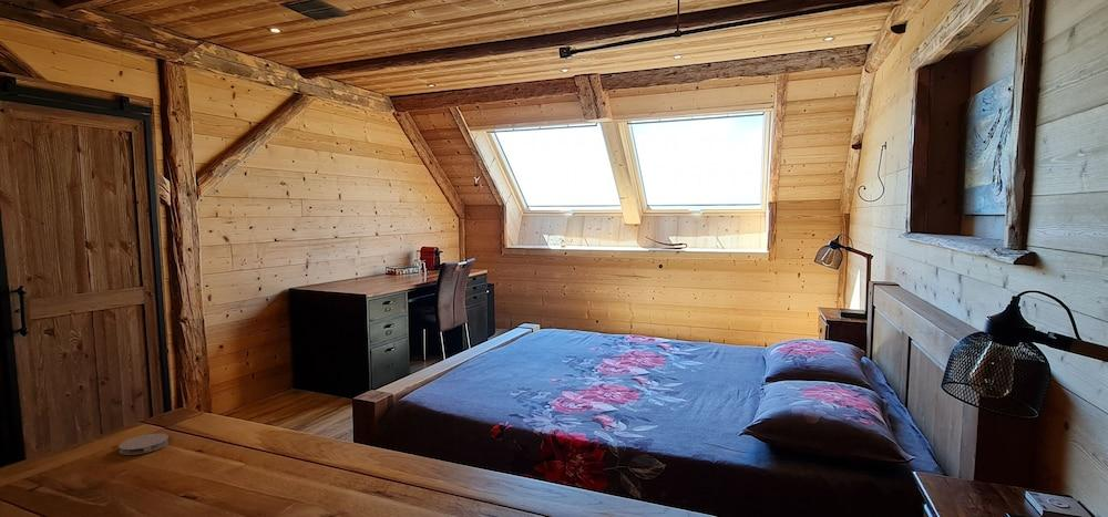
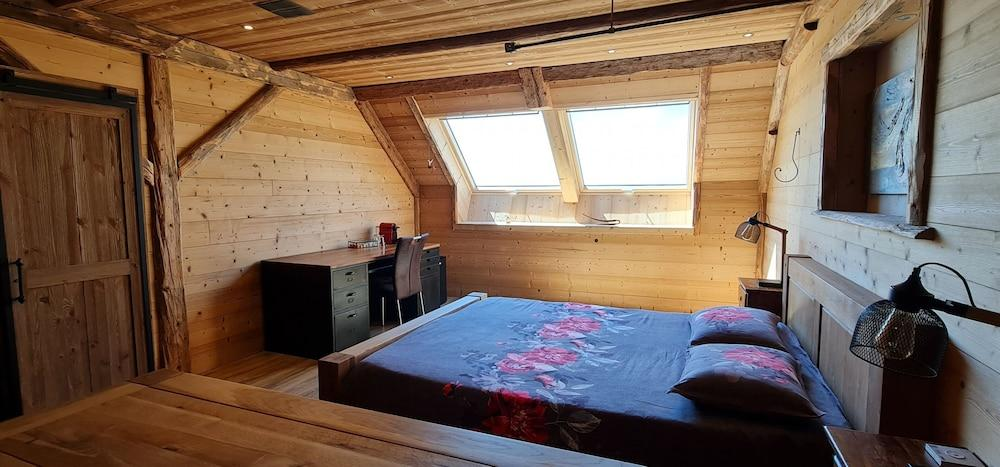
- coaster (144, 443)
